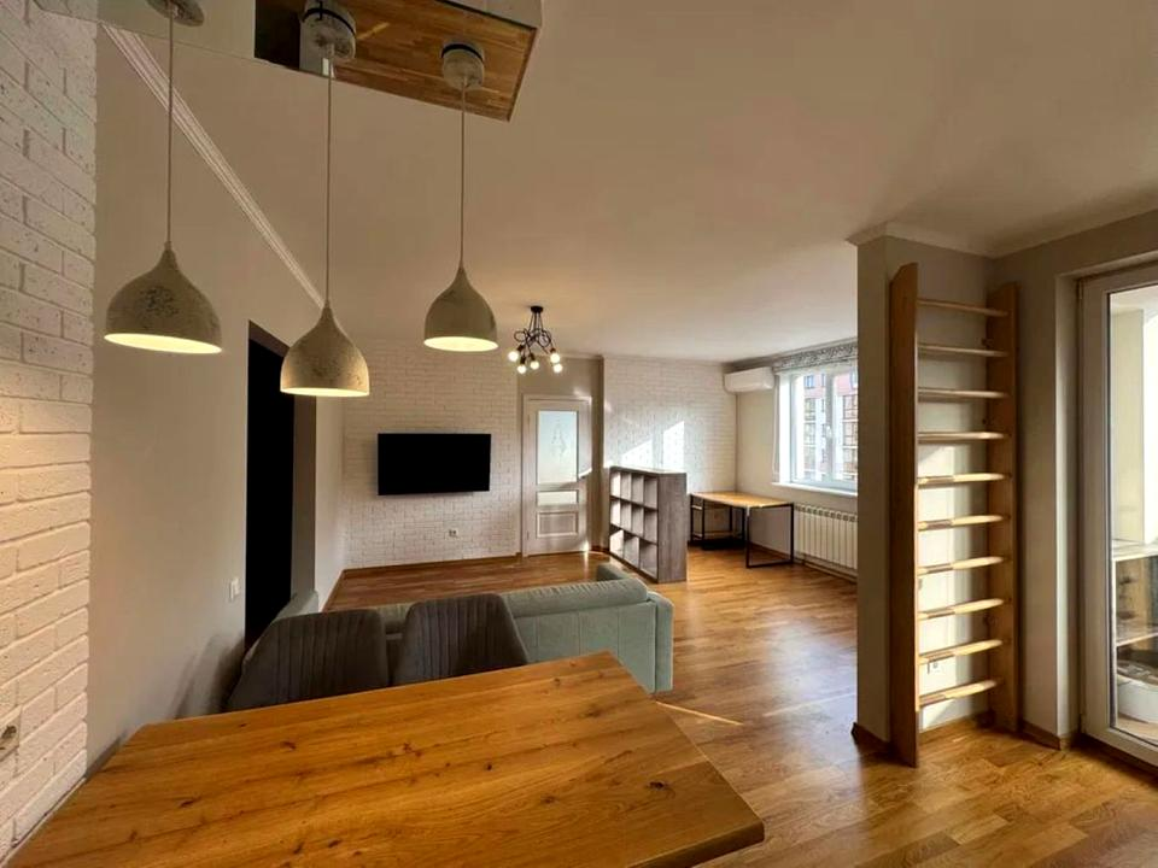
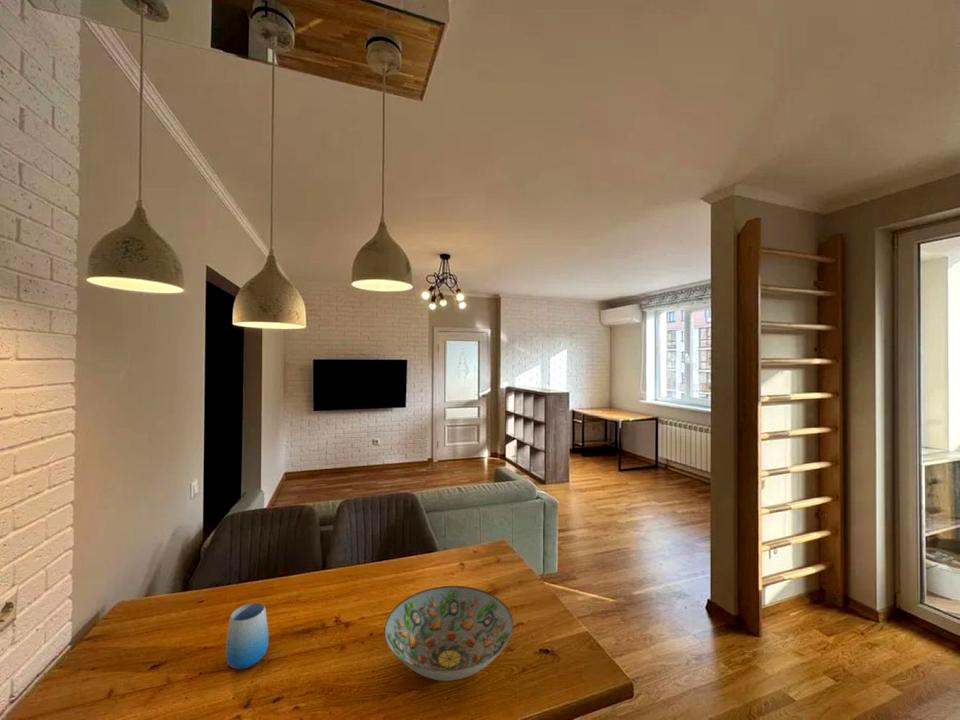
+ decorative bowl (449, 641)
+ cup (247, 635)
